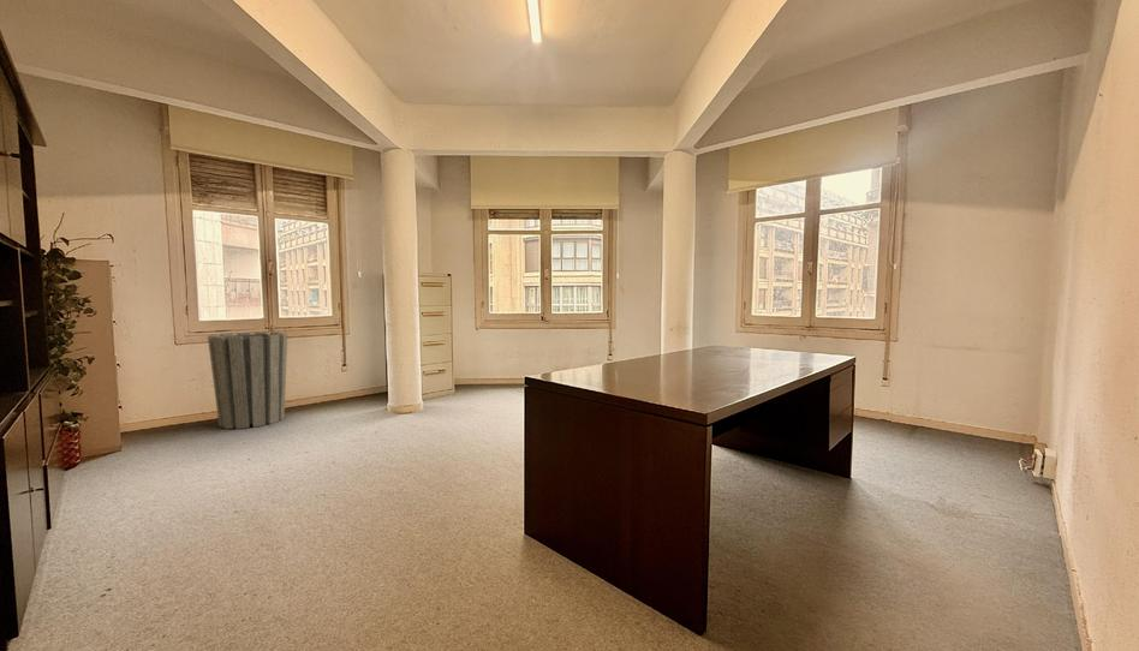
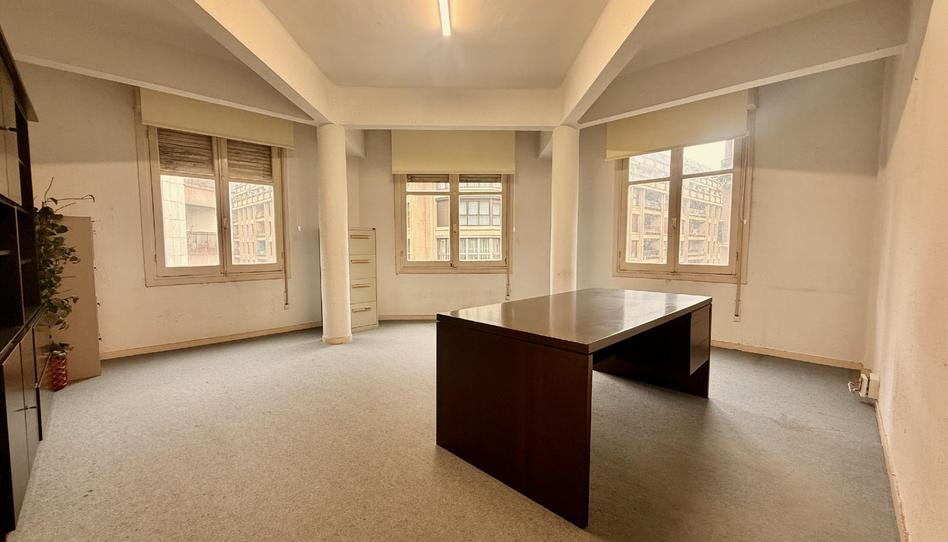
- trash can (250, 377)
